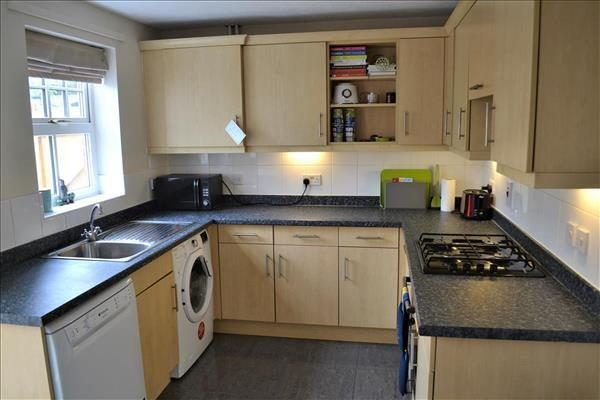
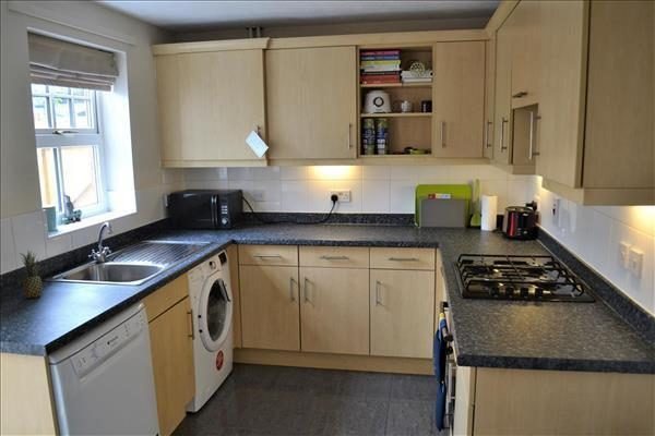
+ fruit (31, 272)
